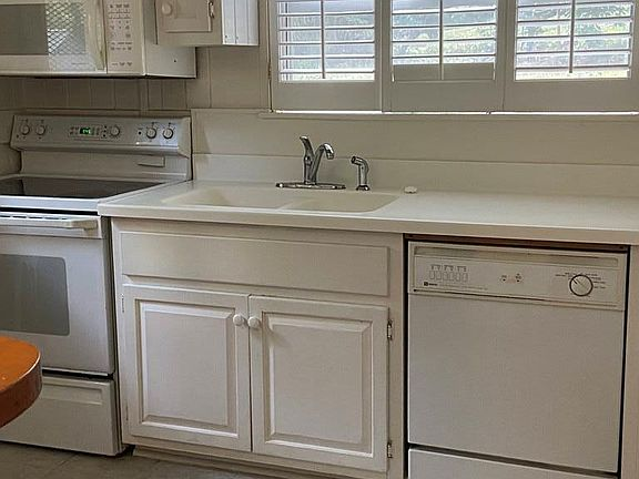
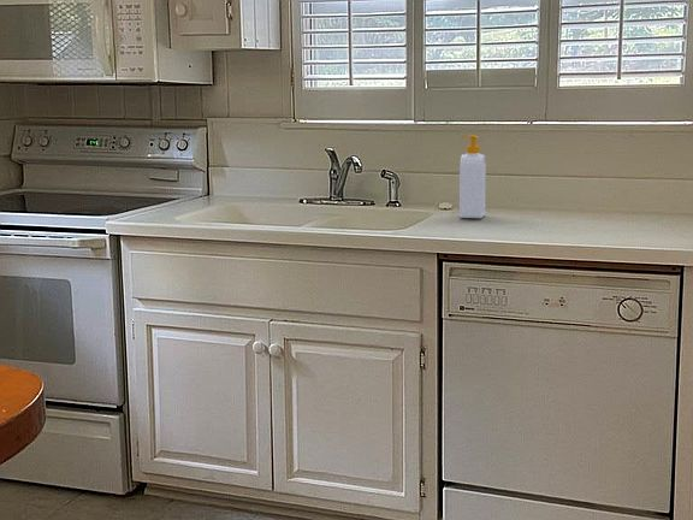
+ soap bottle (470, 176)
